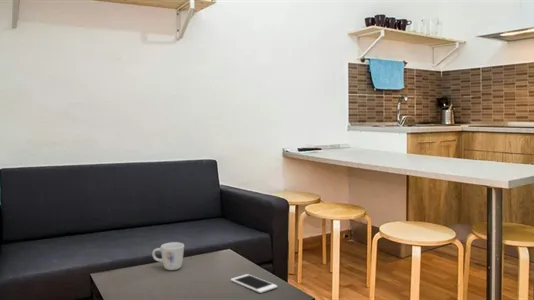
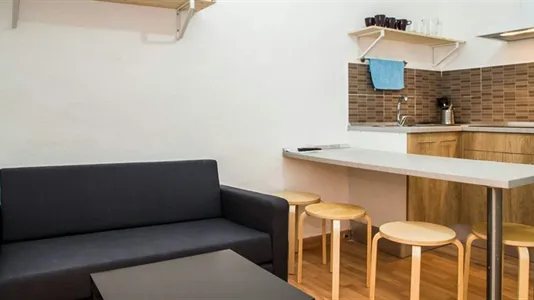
- mug (168, 256)
- cell phone (253, 283)
